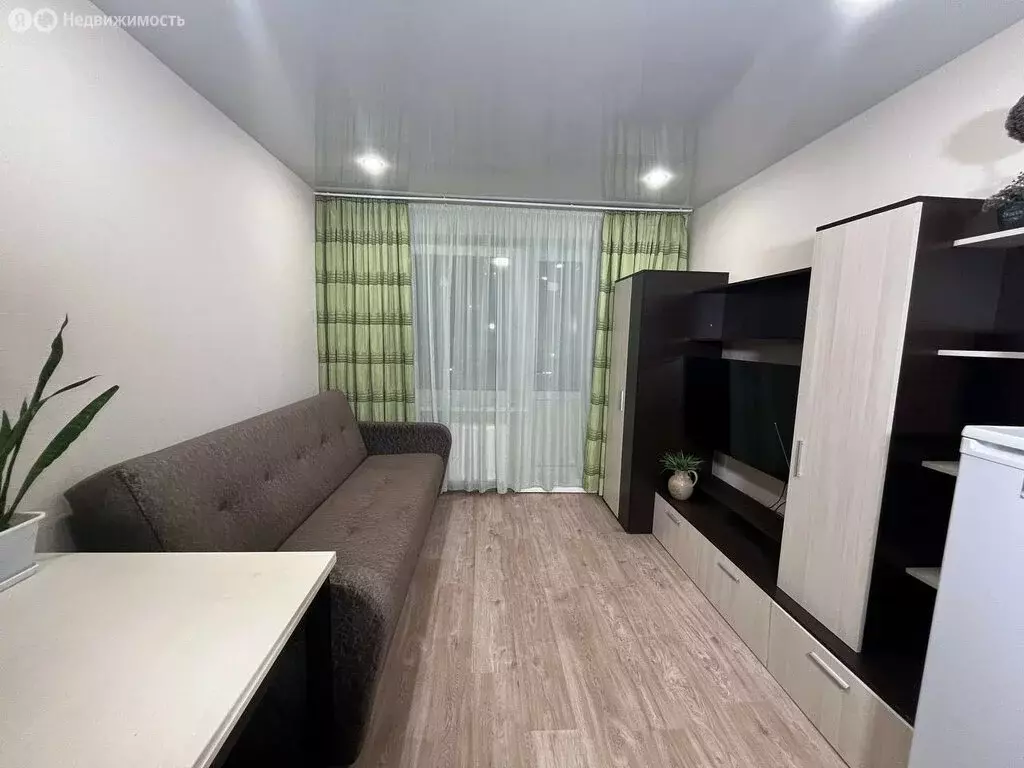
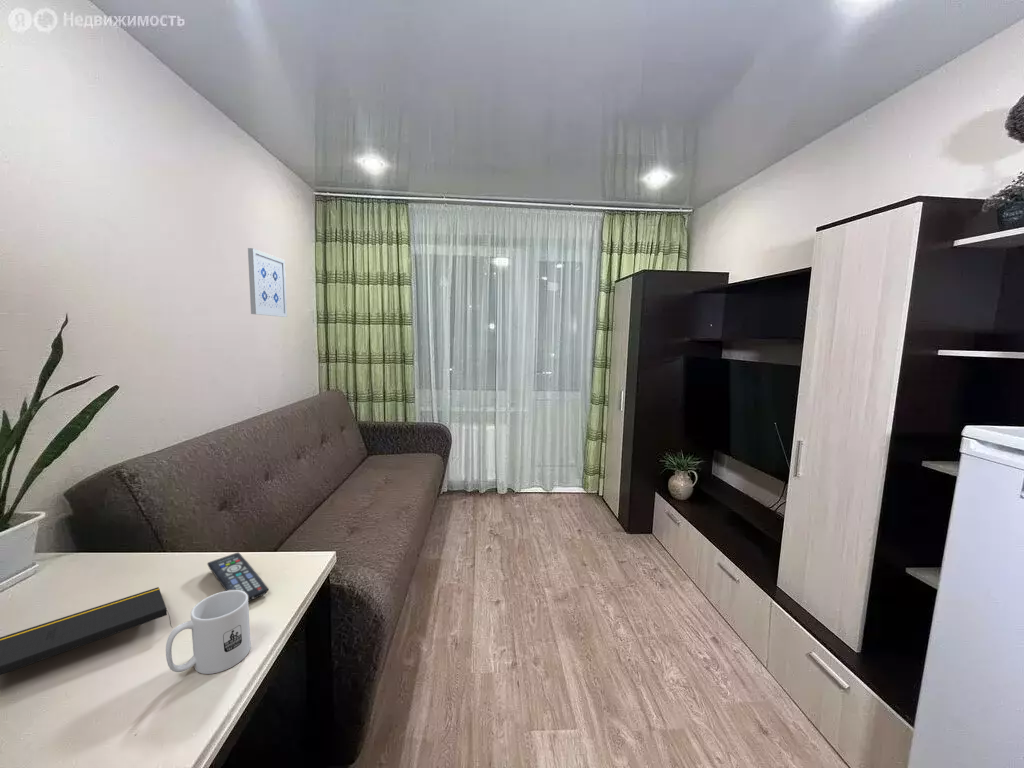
+ remote control (236, 576)
+ notepad (83, 626)
+ mug (209, 635)
+ wall art (269, 285)
